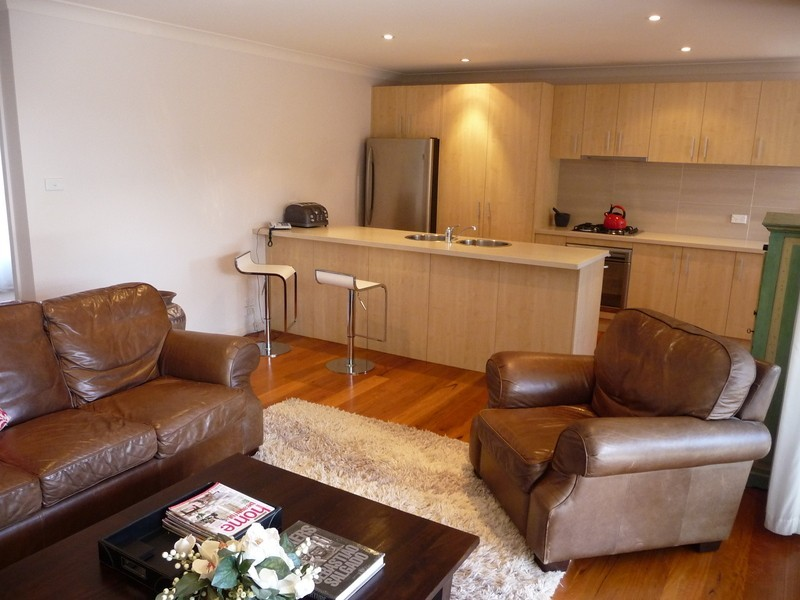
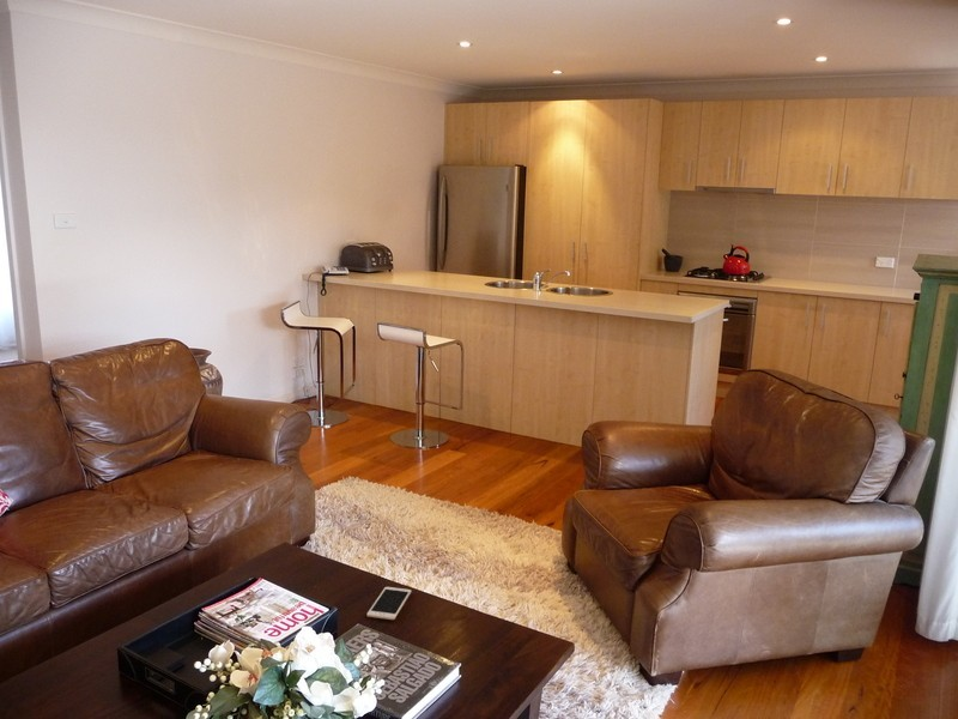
+ cell phone (389, 602)
